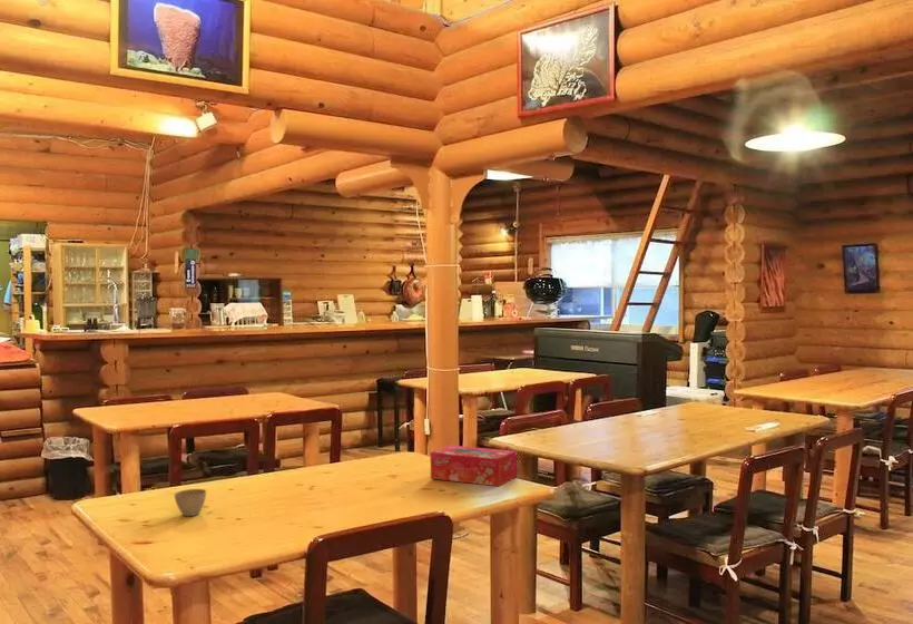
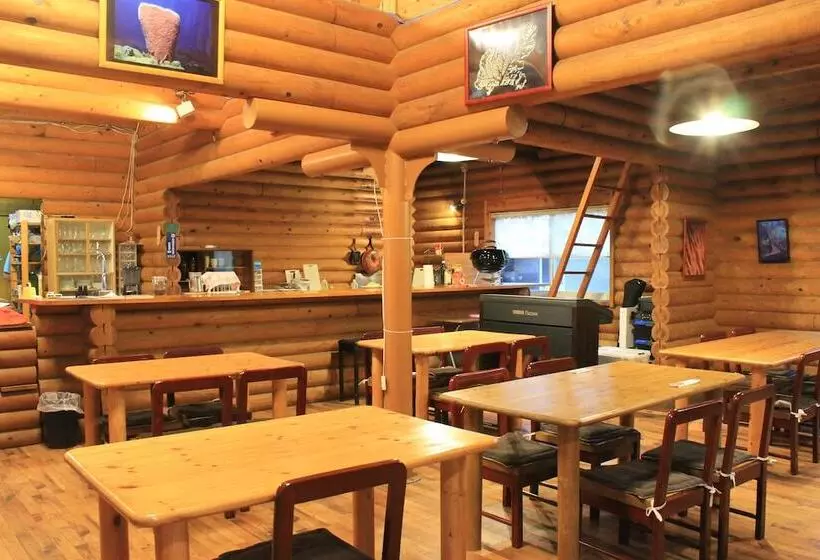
- flower pot (190, 503)
- tissue box (473, 465)
